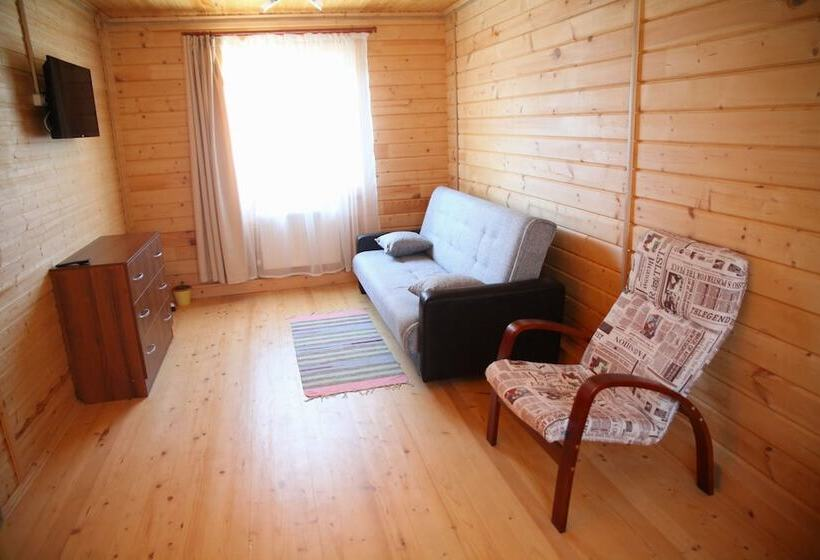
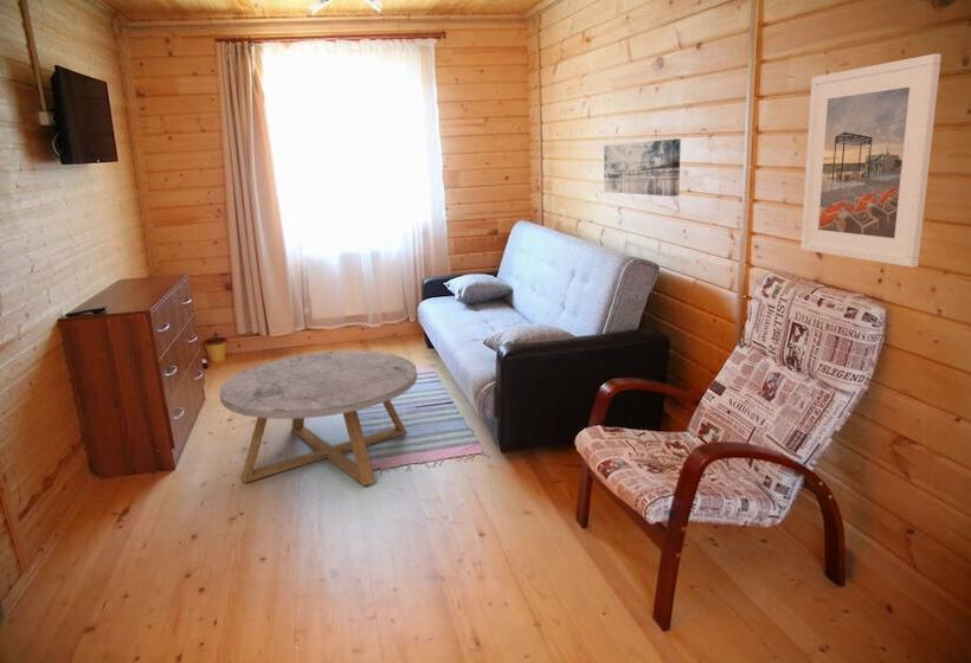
+ coffee table (324, 416)
+ wall art (637, 168)
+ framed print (861, 165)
